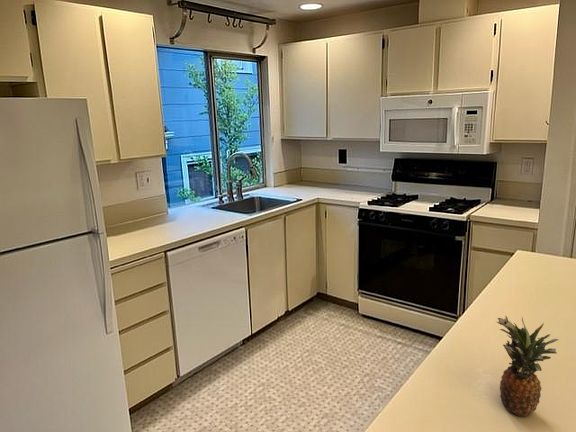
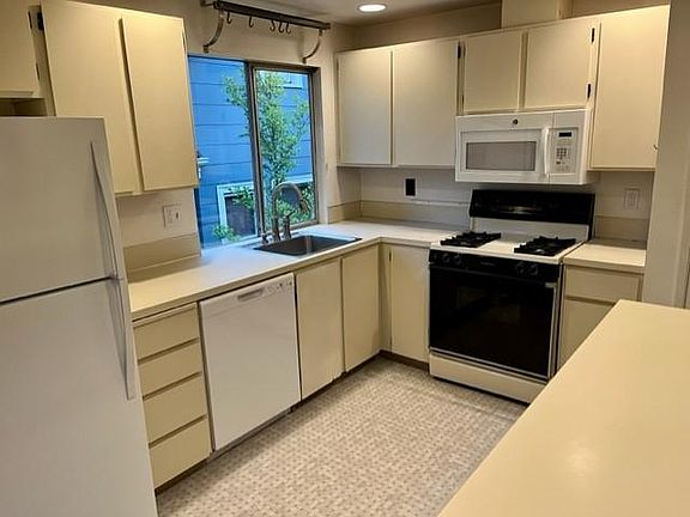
- fruit (522, 364)
